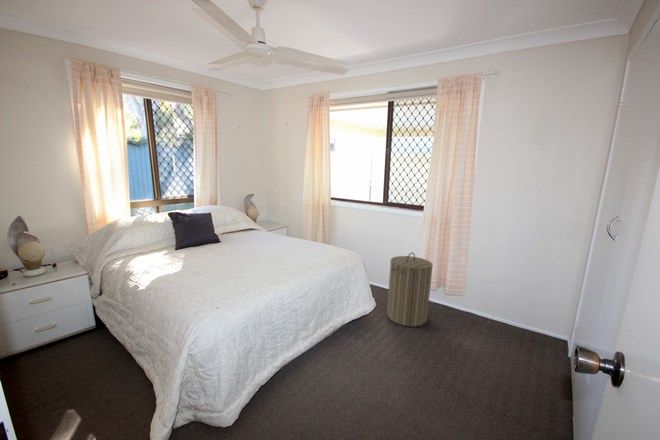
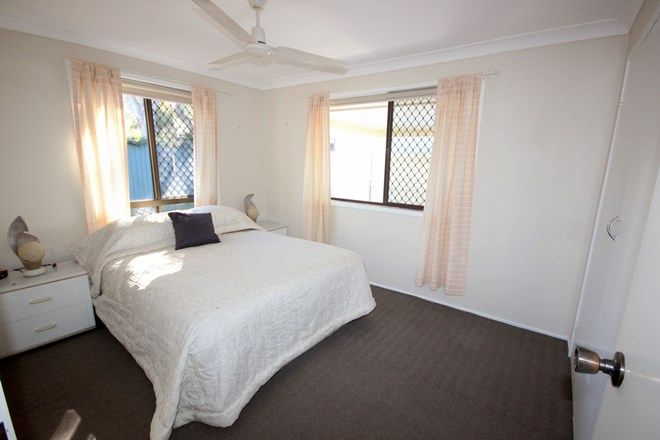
- laundry hamper (409, 285)
